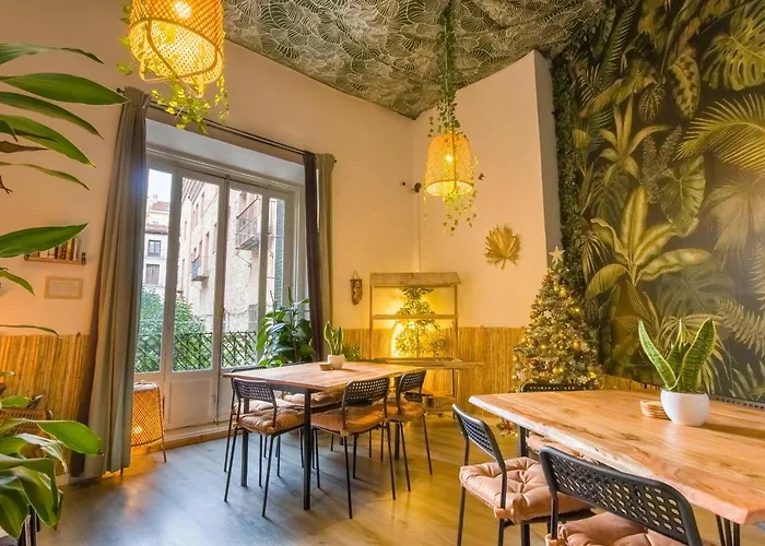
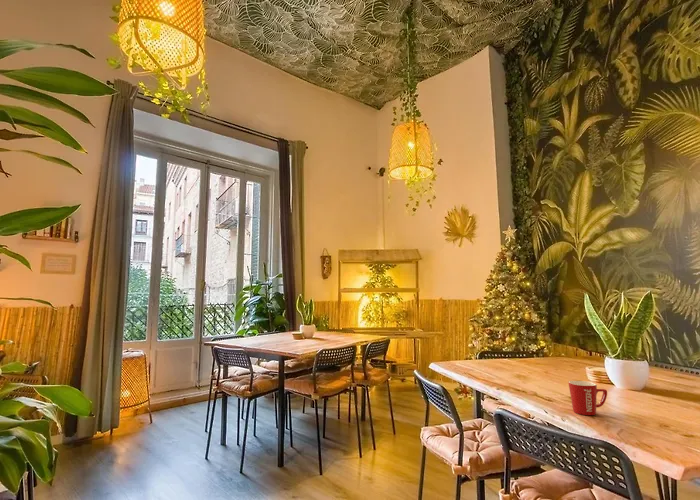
+ mug (589, 397)
